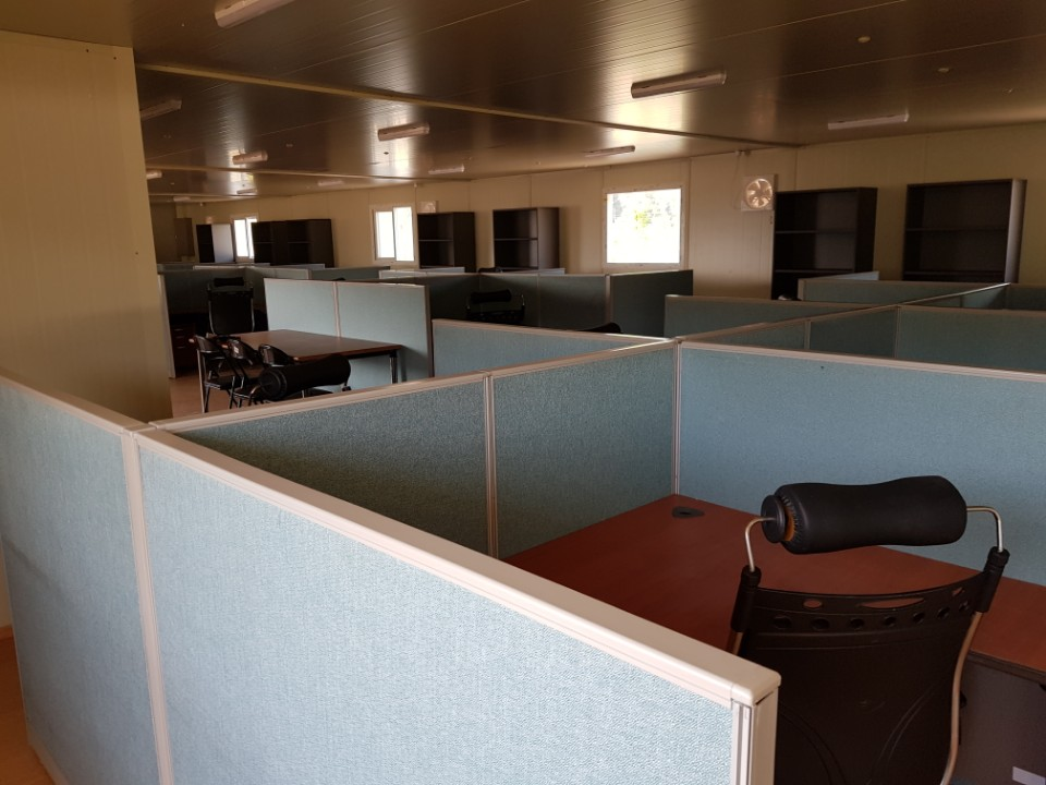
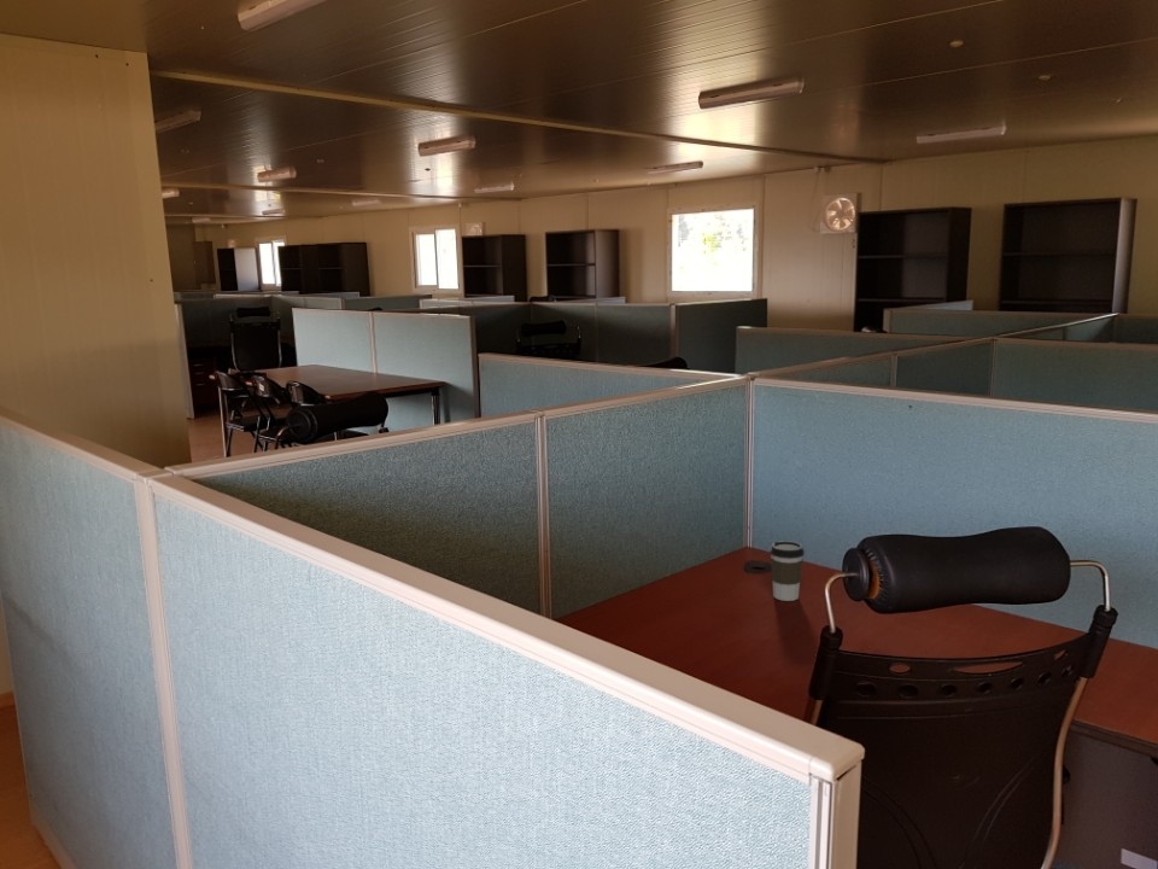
+ coffee cup (786, 571)
